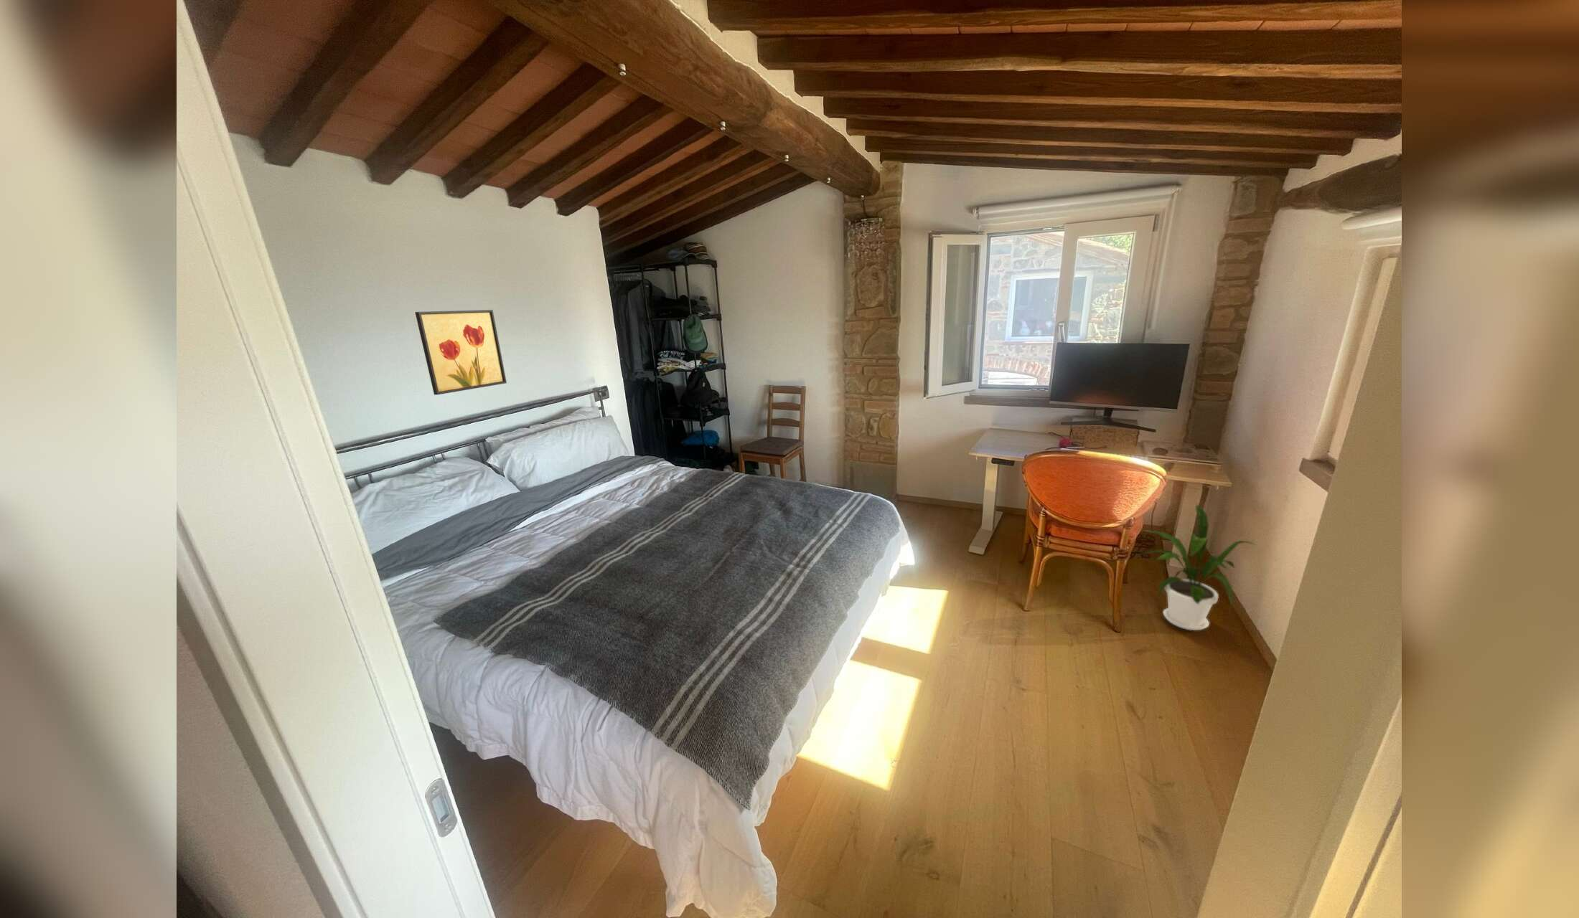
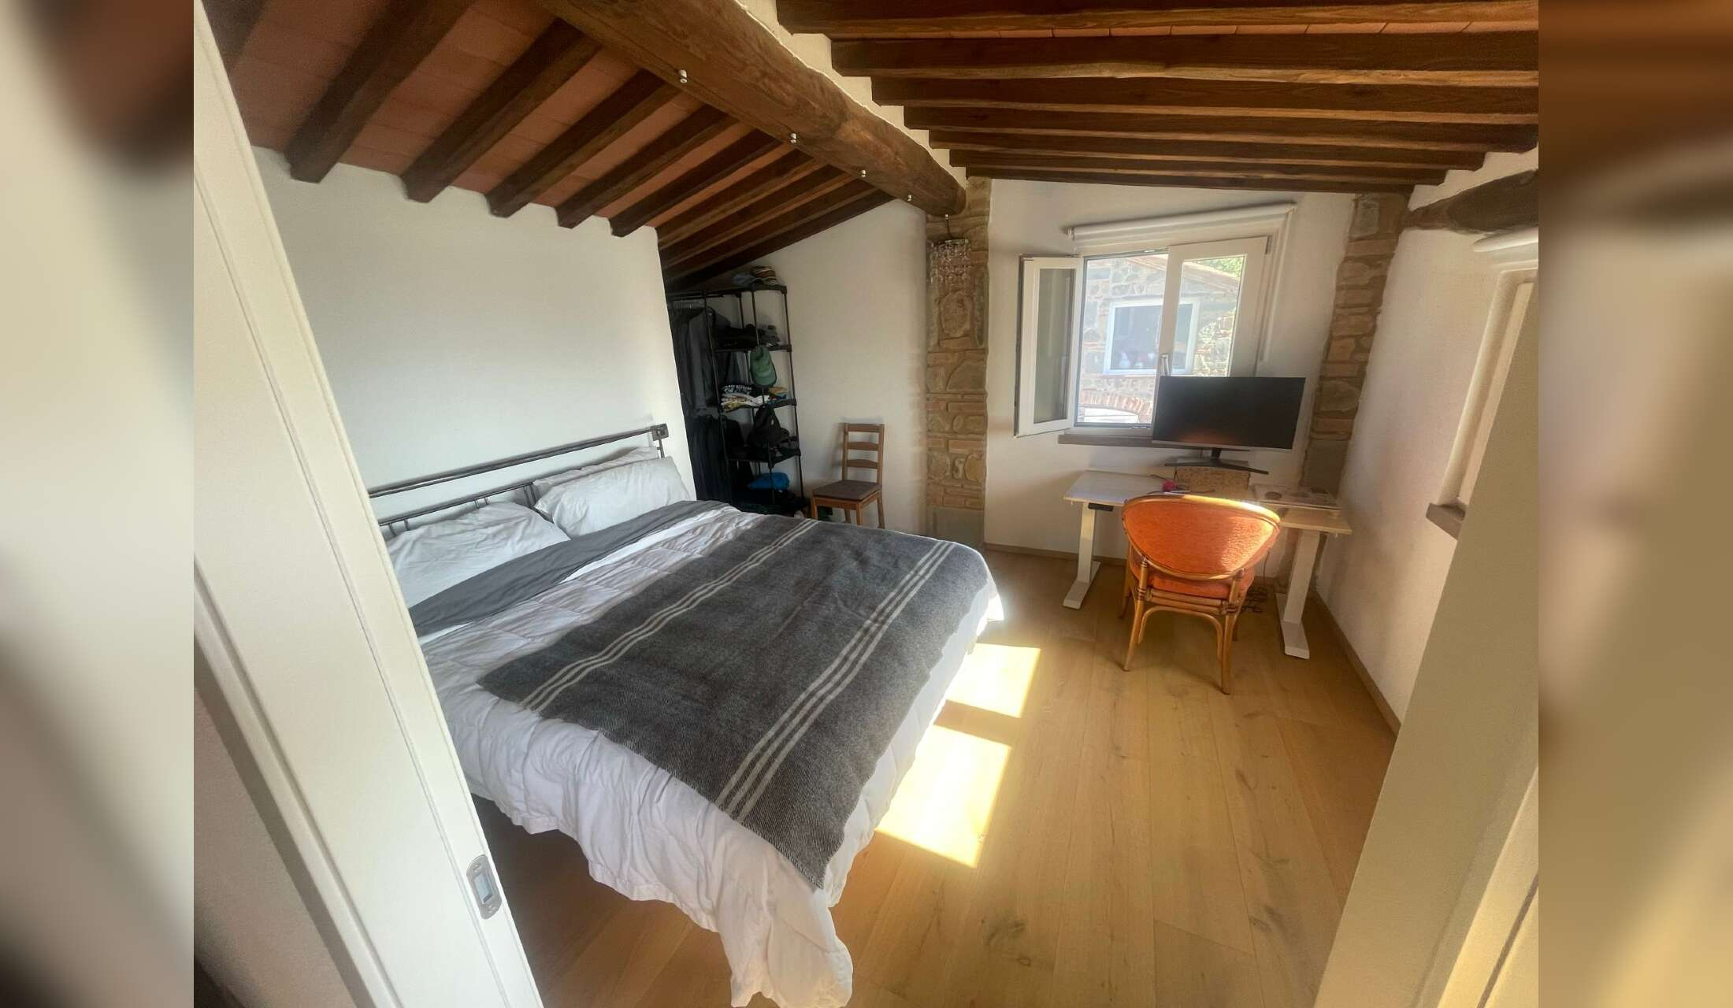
- house plant (1192, 569)
- wall art (463, 350)
